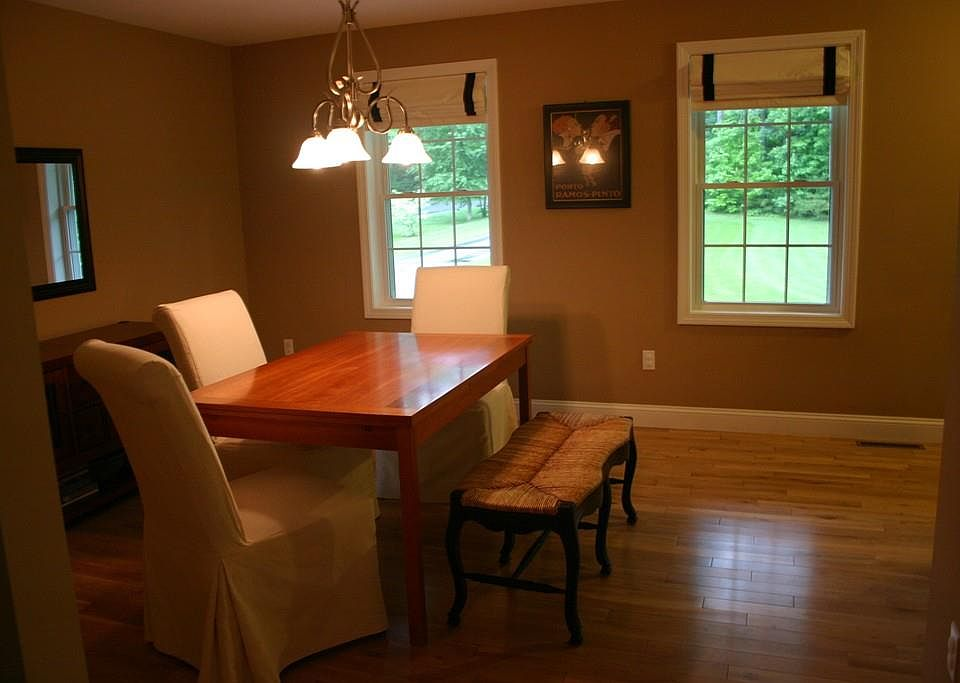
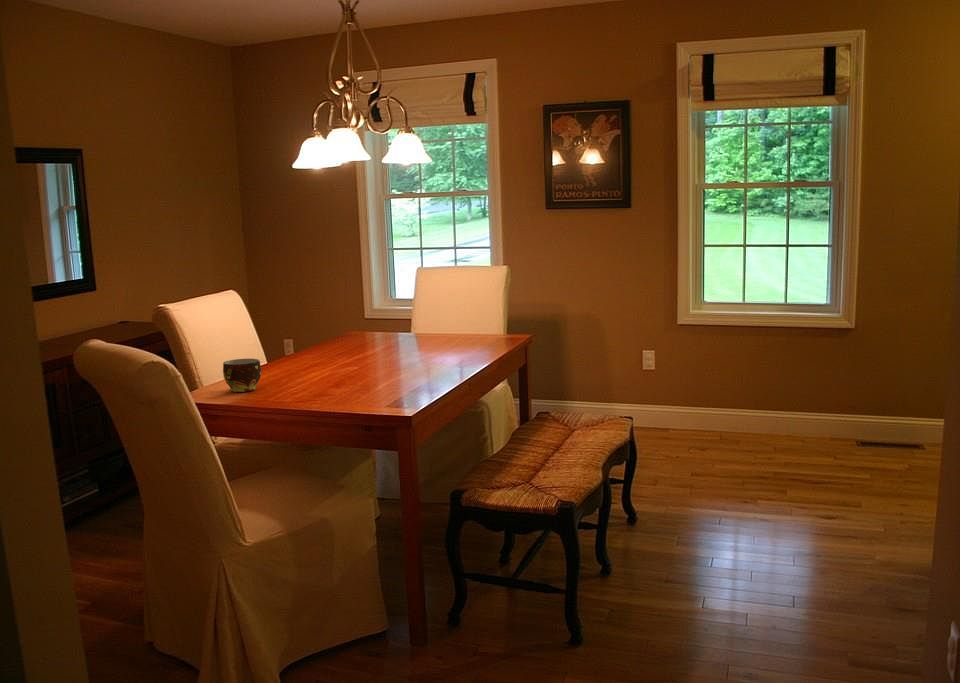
+ cup (242, 376)
